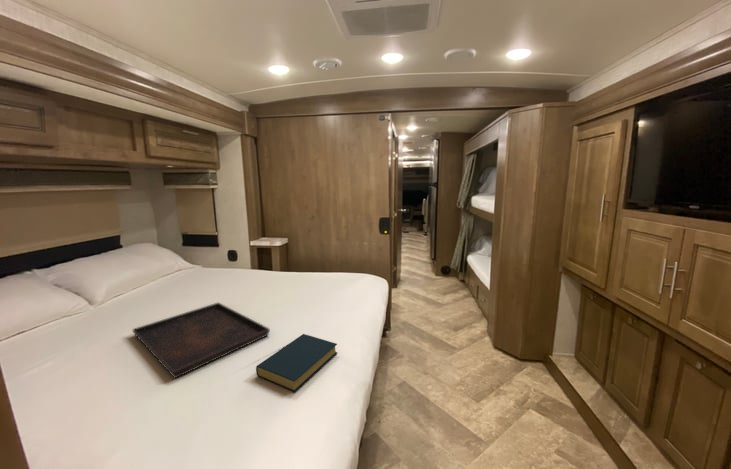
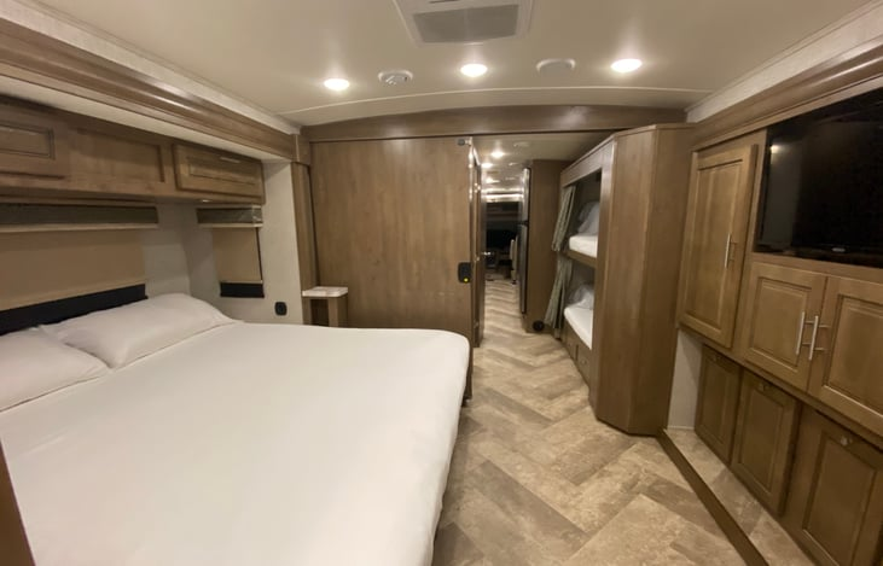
- hardback book (299, 358)
- serving tray (201, 332)
